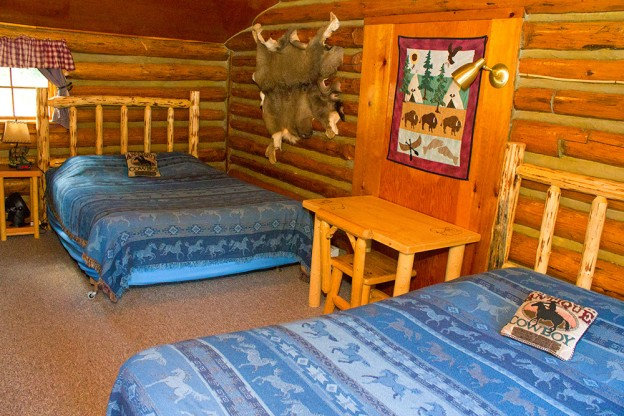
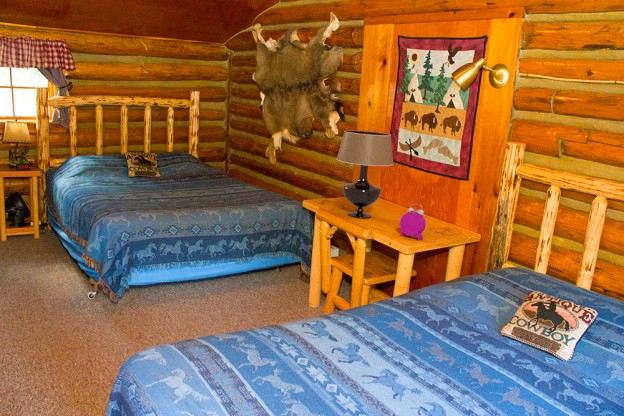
+ alarm clock (413, 221)
+ table lamp (363, 174)
